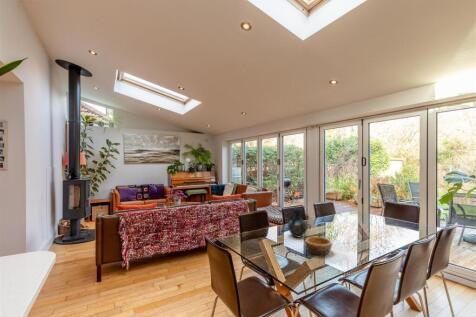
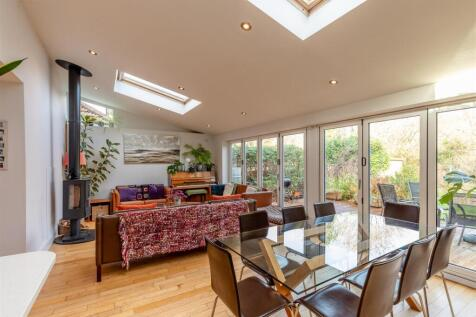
- bowl (318, 246)
- vase (297, 222)
